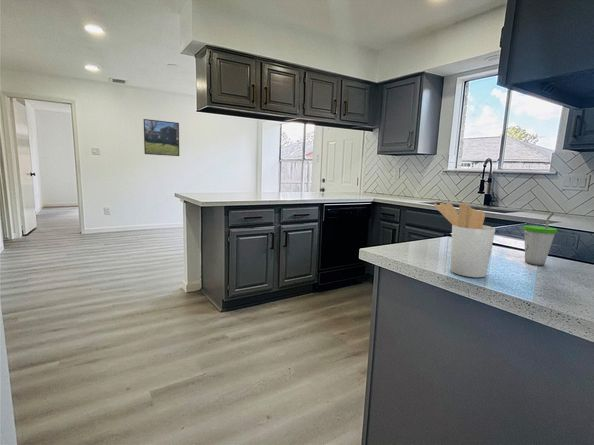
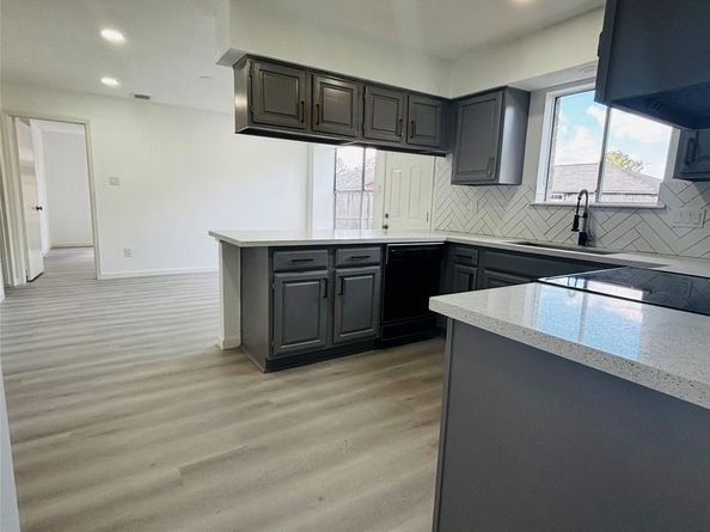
- utensil holder (461, 236)
- cup (538, 237)
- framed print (162, 138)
